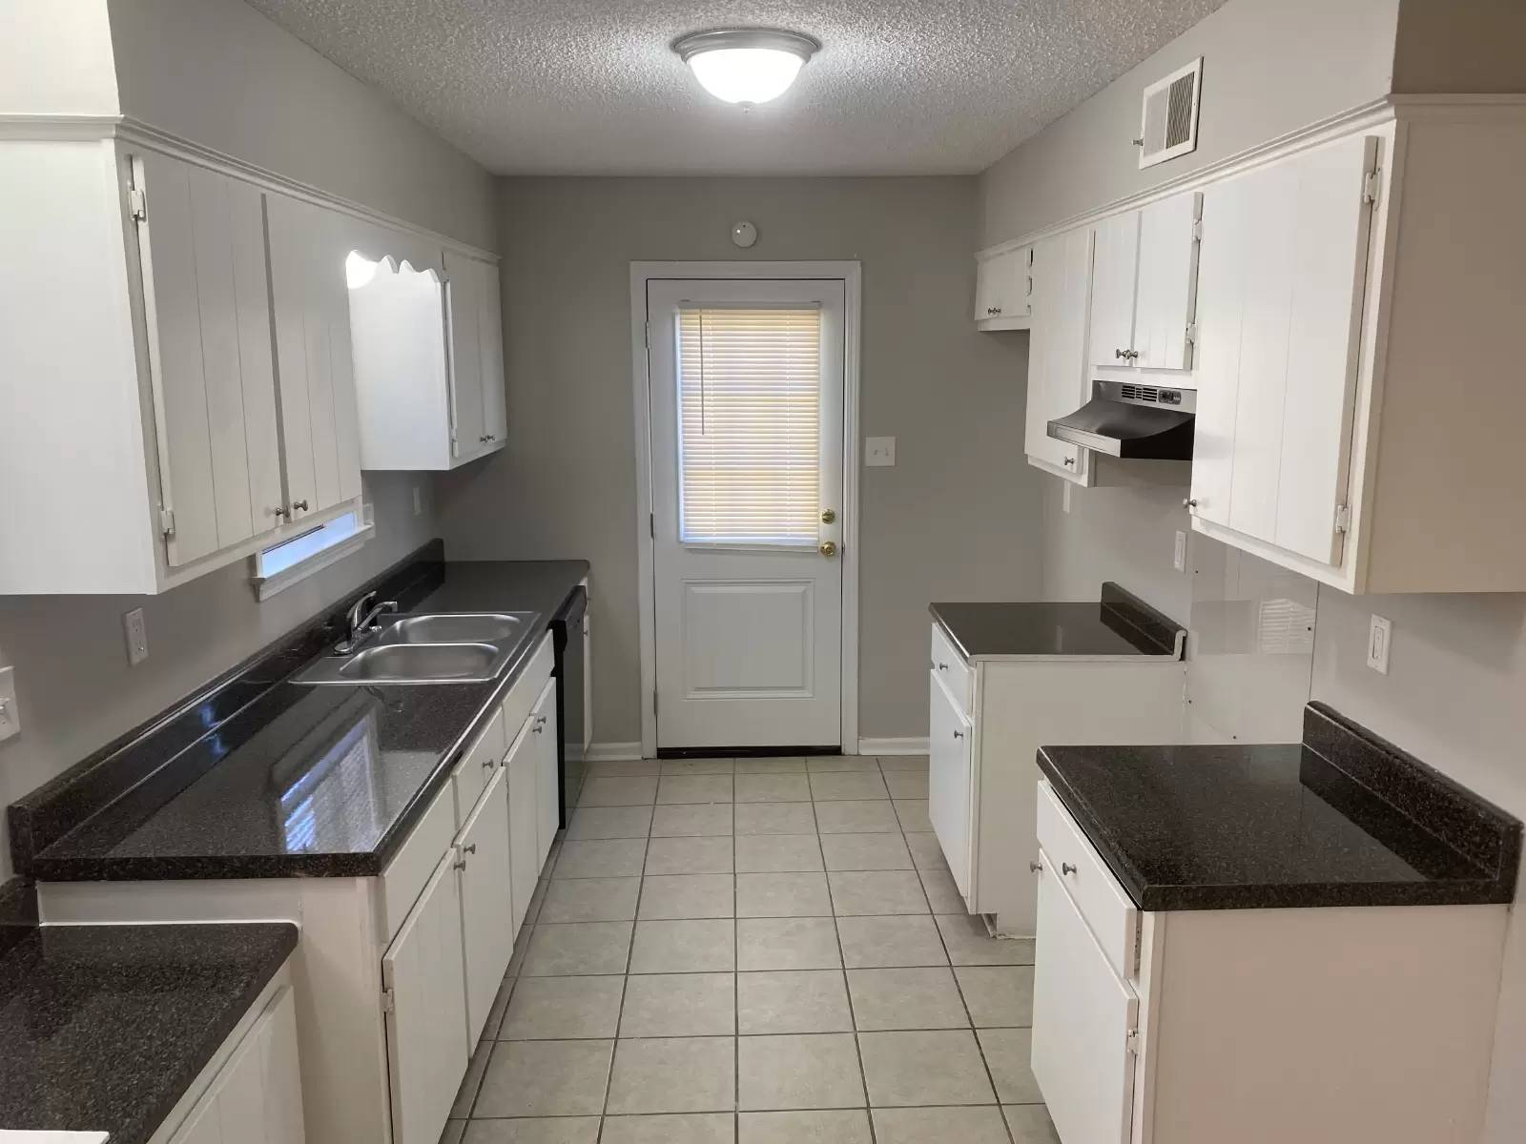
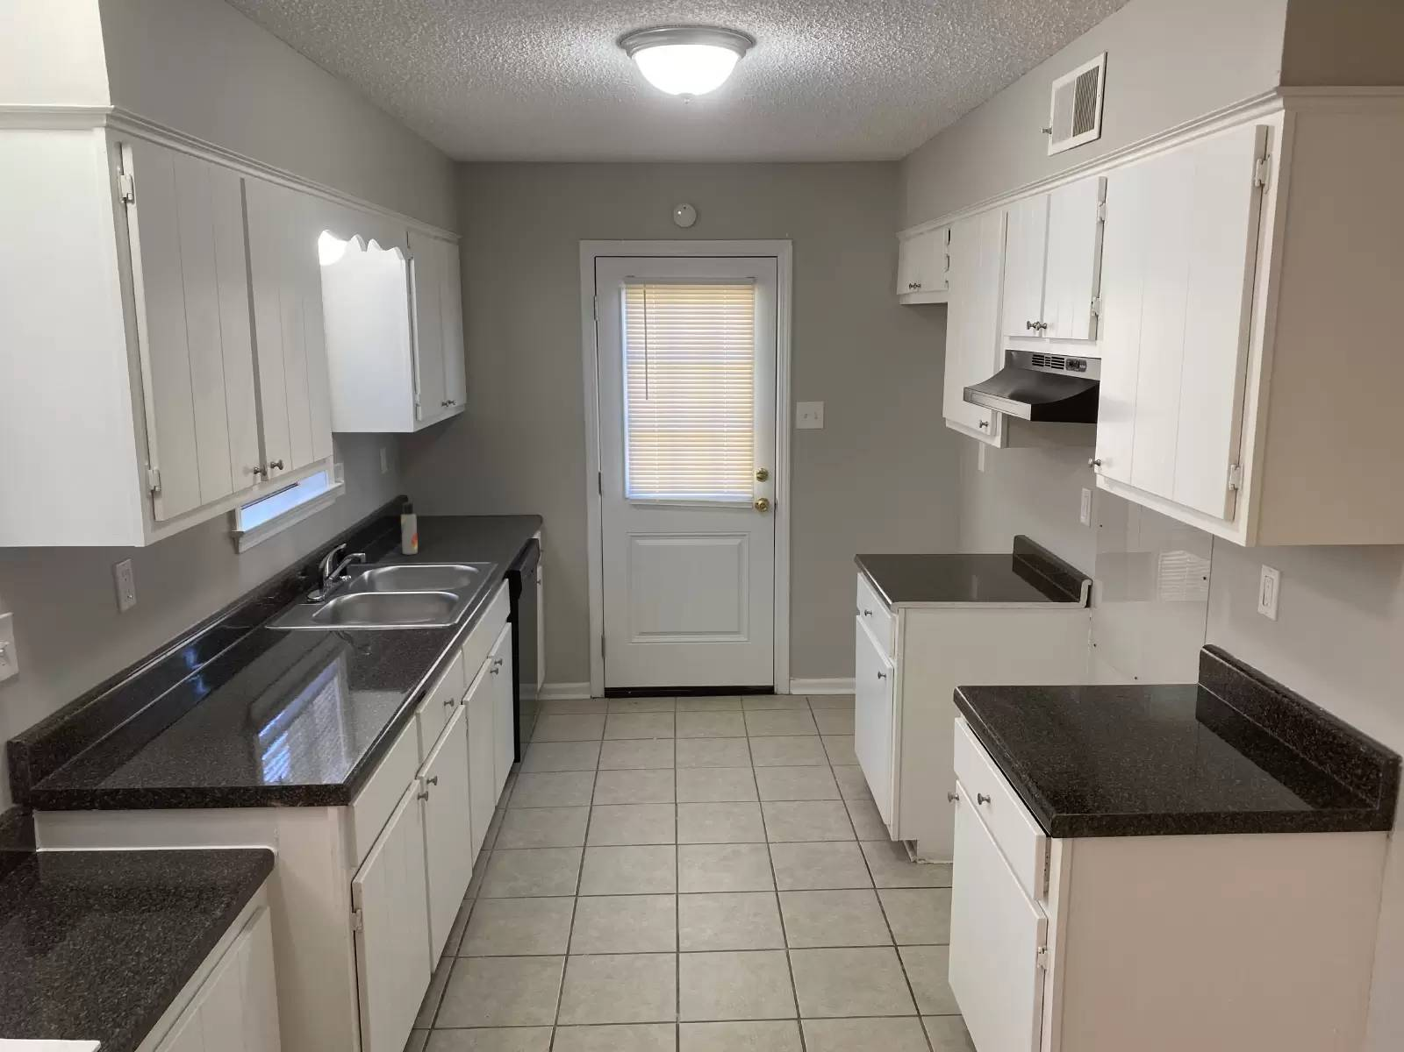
+ lotion bottle (409, 528)
